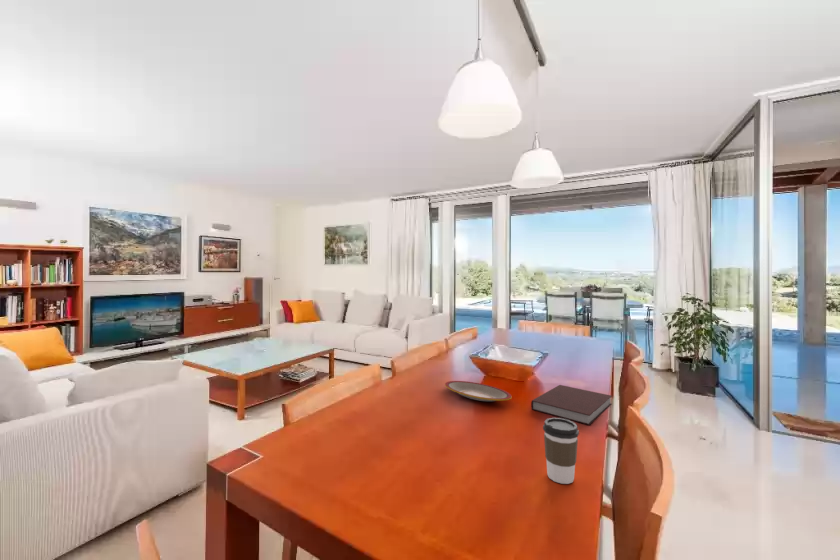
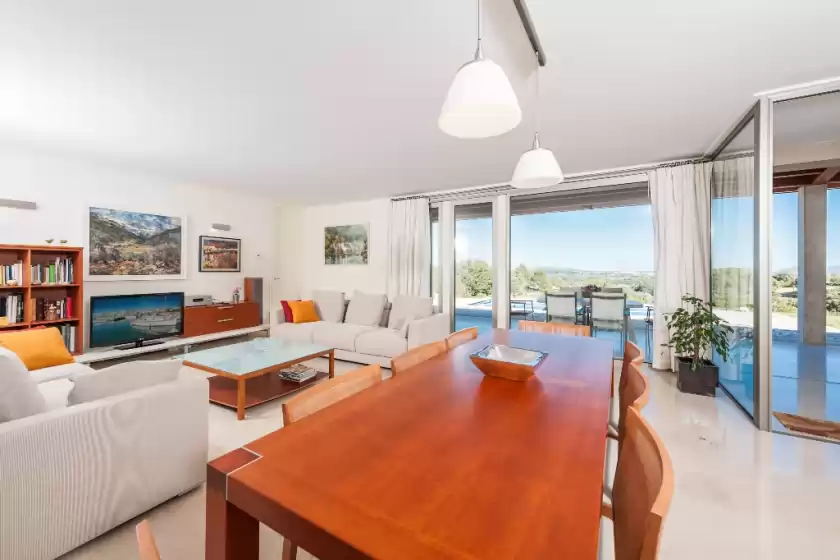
- plate (476, 392)
- coffee cup (560, 450)
- notebook (572, 402)
